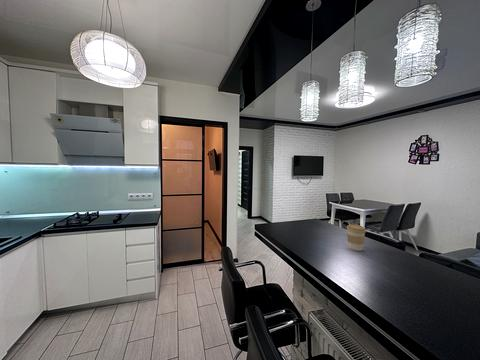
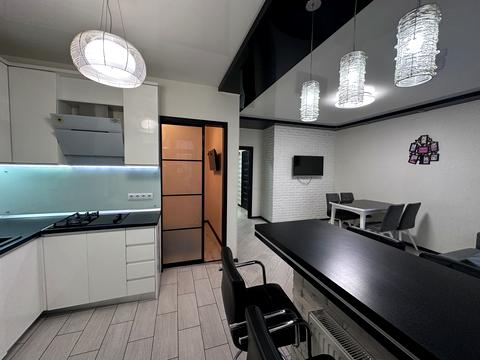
- coffee cup (355, 236)
